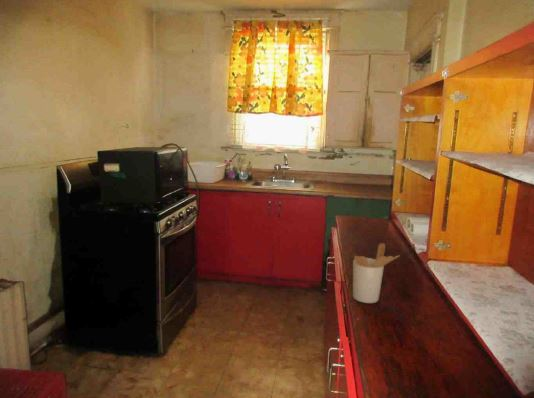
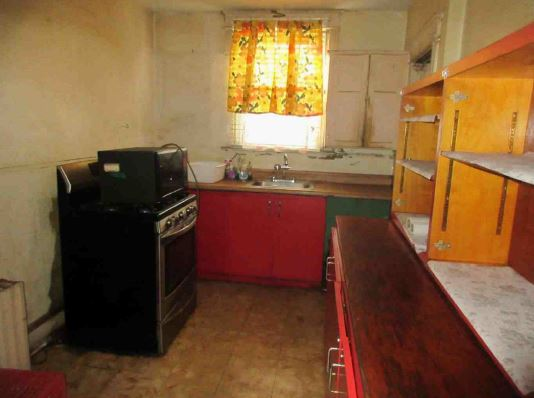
- utensil holder (373, 274)
